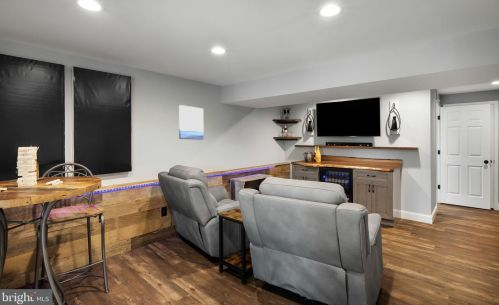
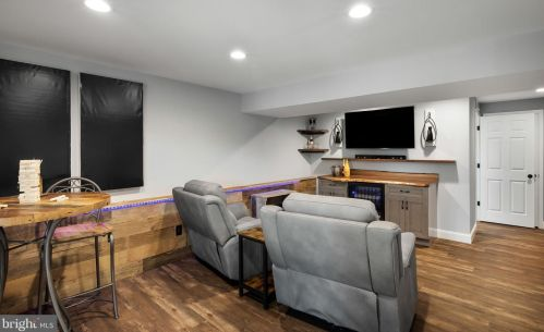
- wall art (191, 123)
